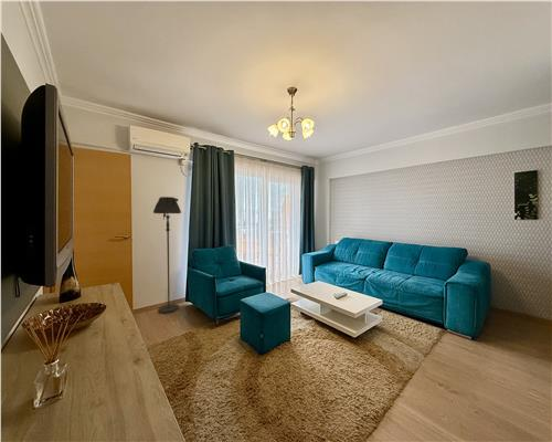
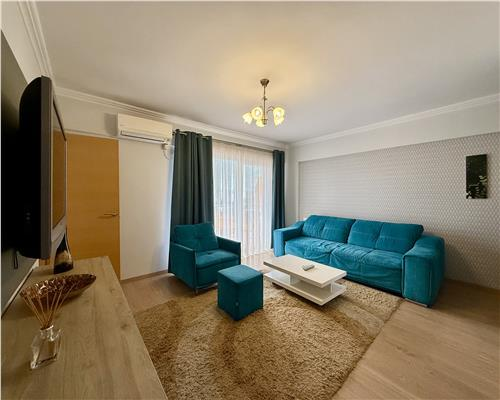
- floor lamp (168, 253)
